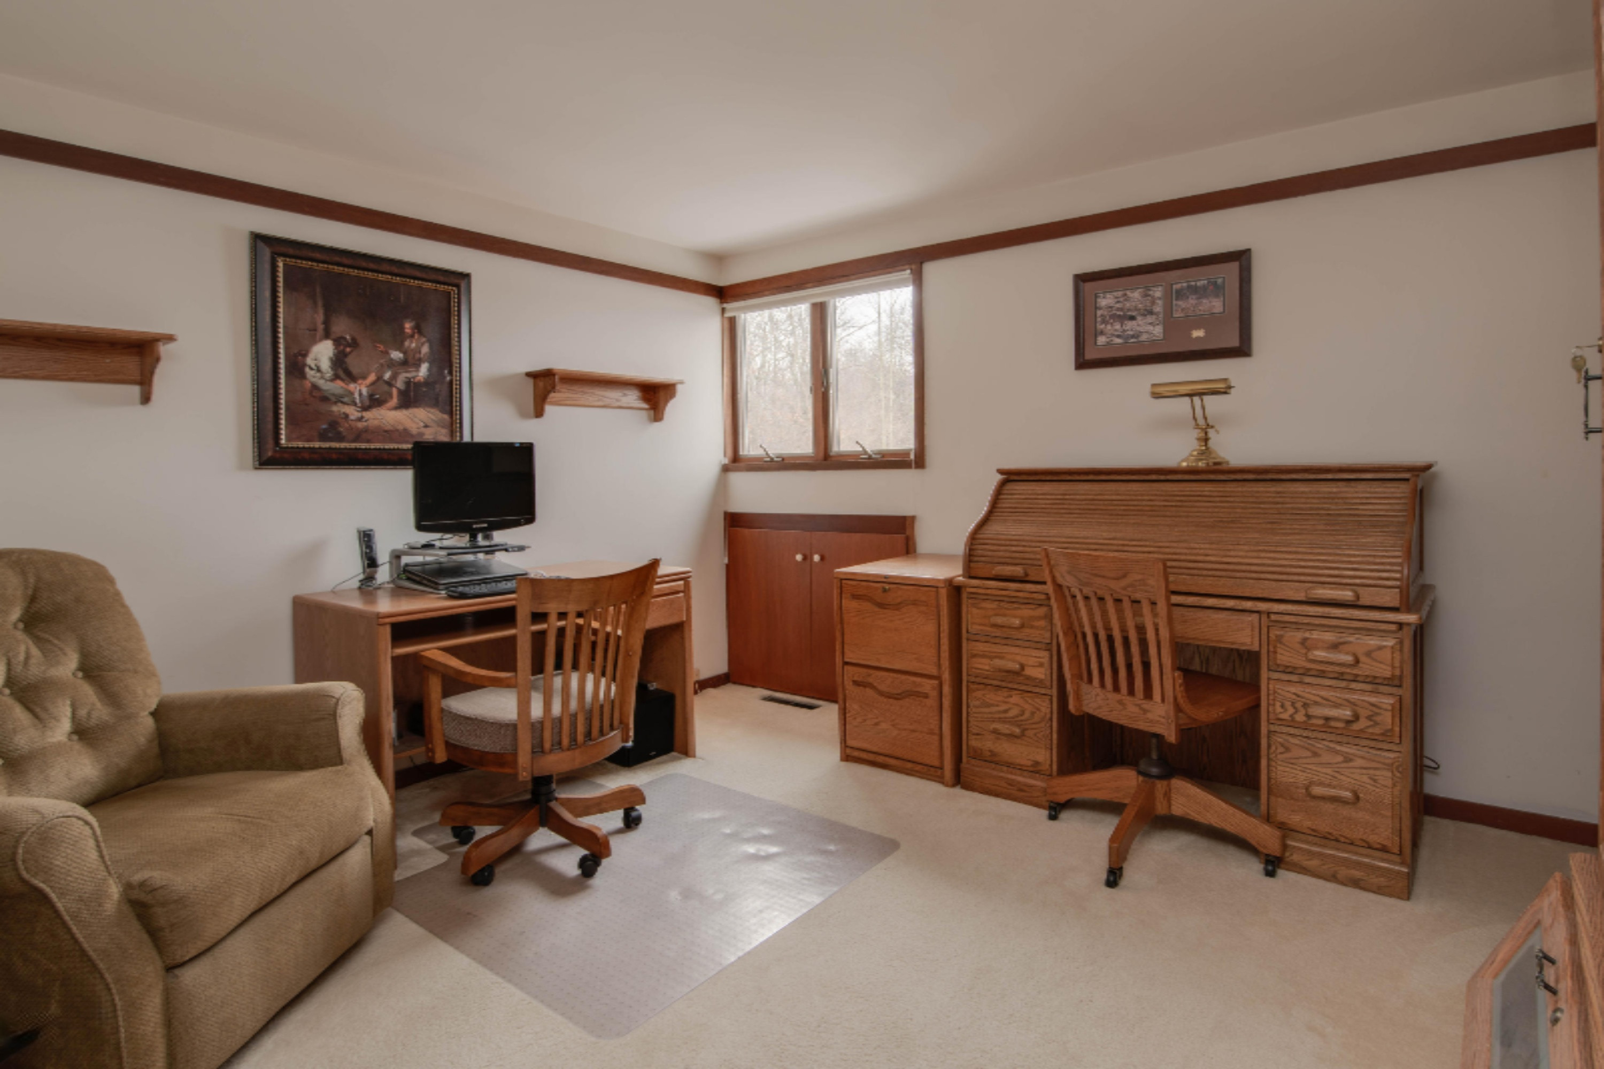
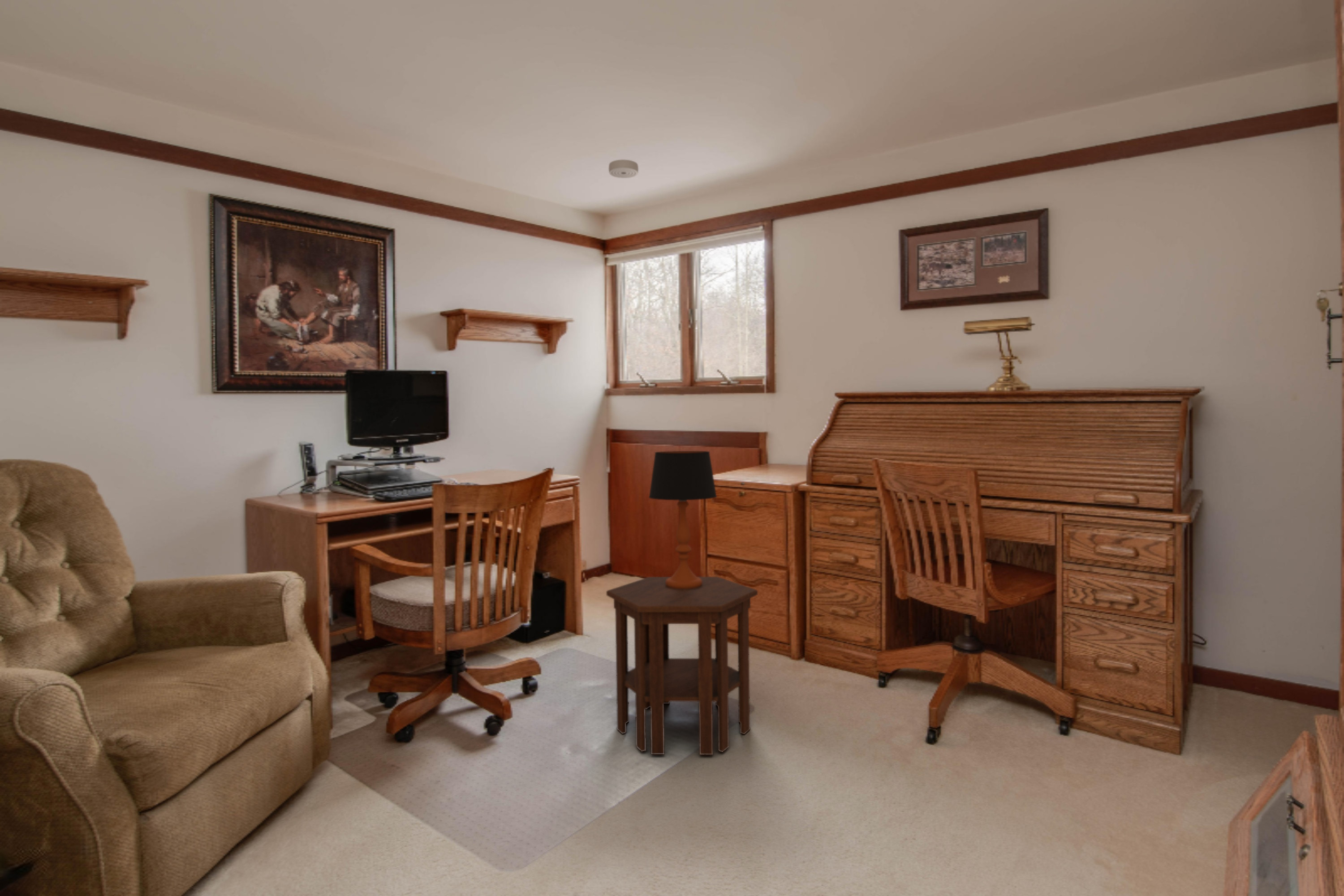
+ smoke detector (623, 169)
+ table lamp (683, 518)
+ side table (682, 659)
